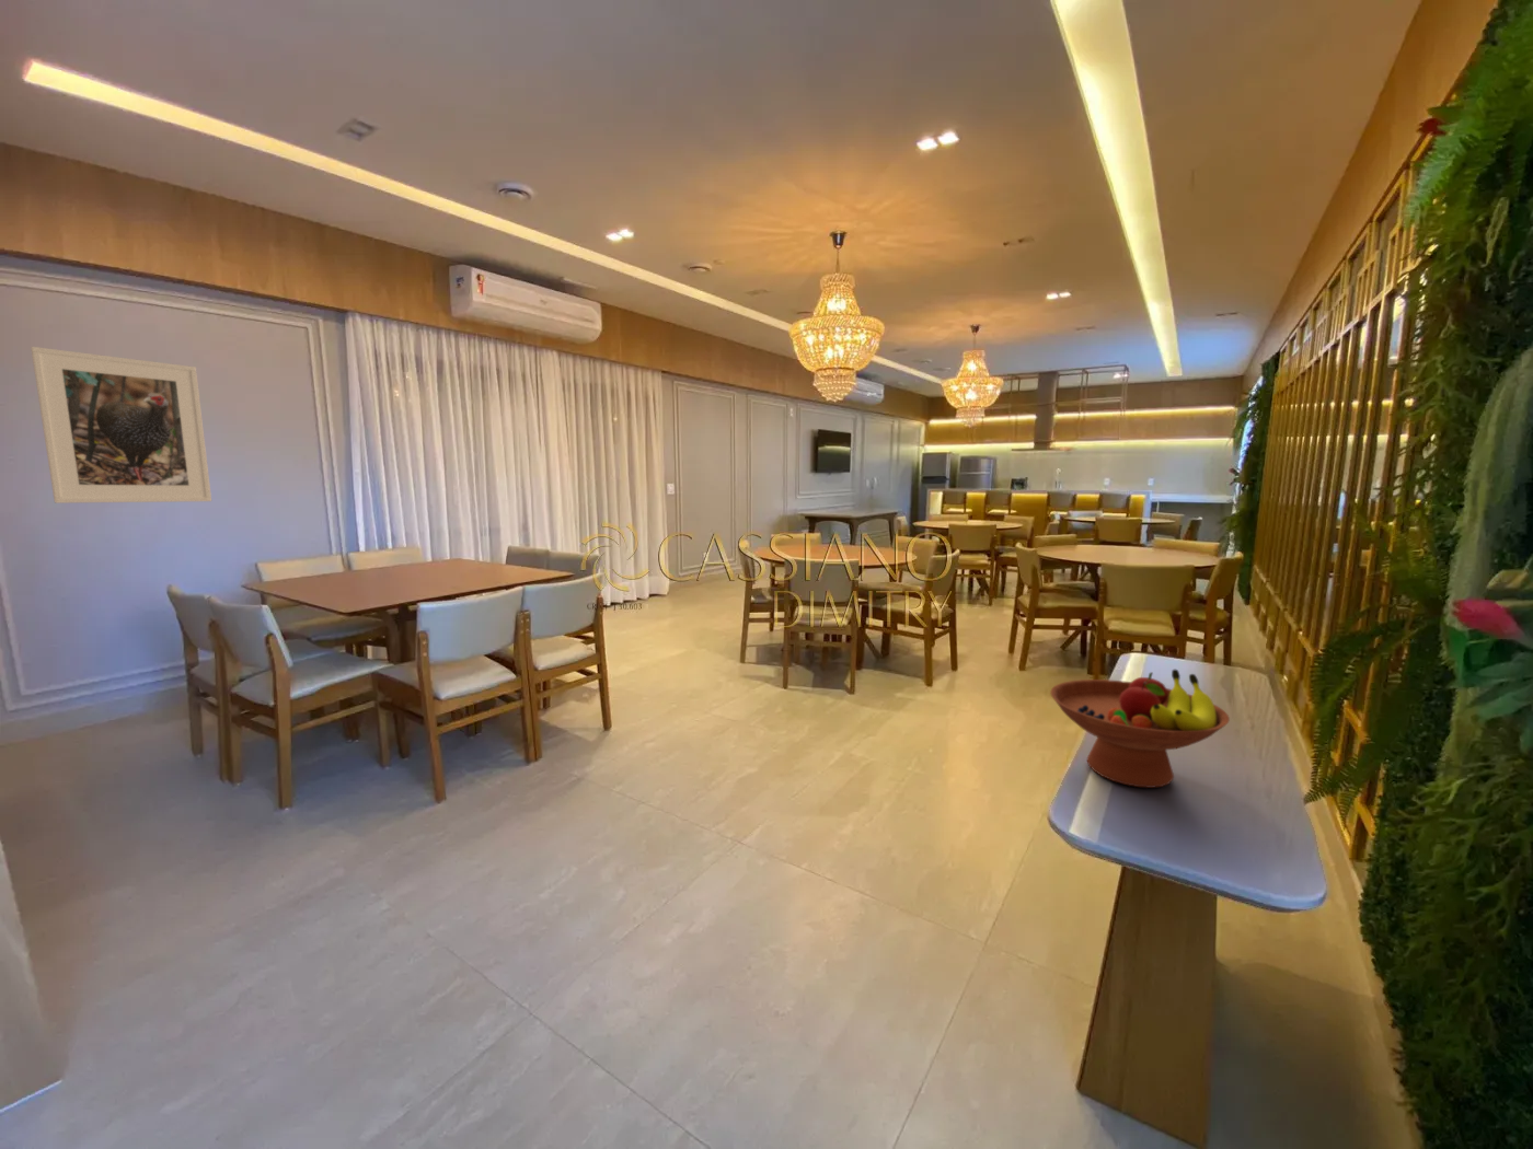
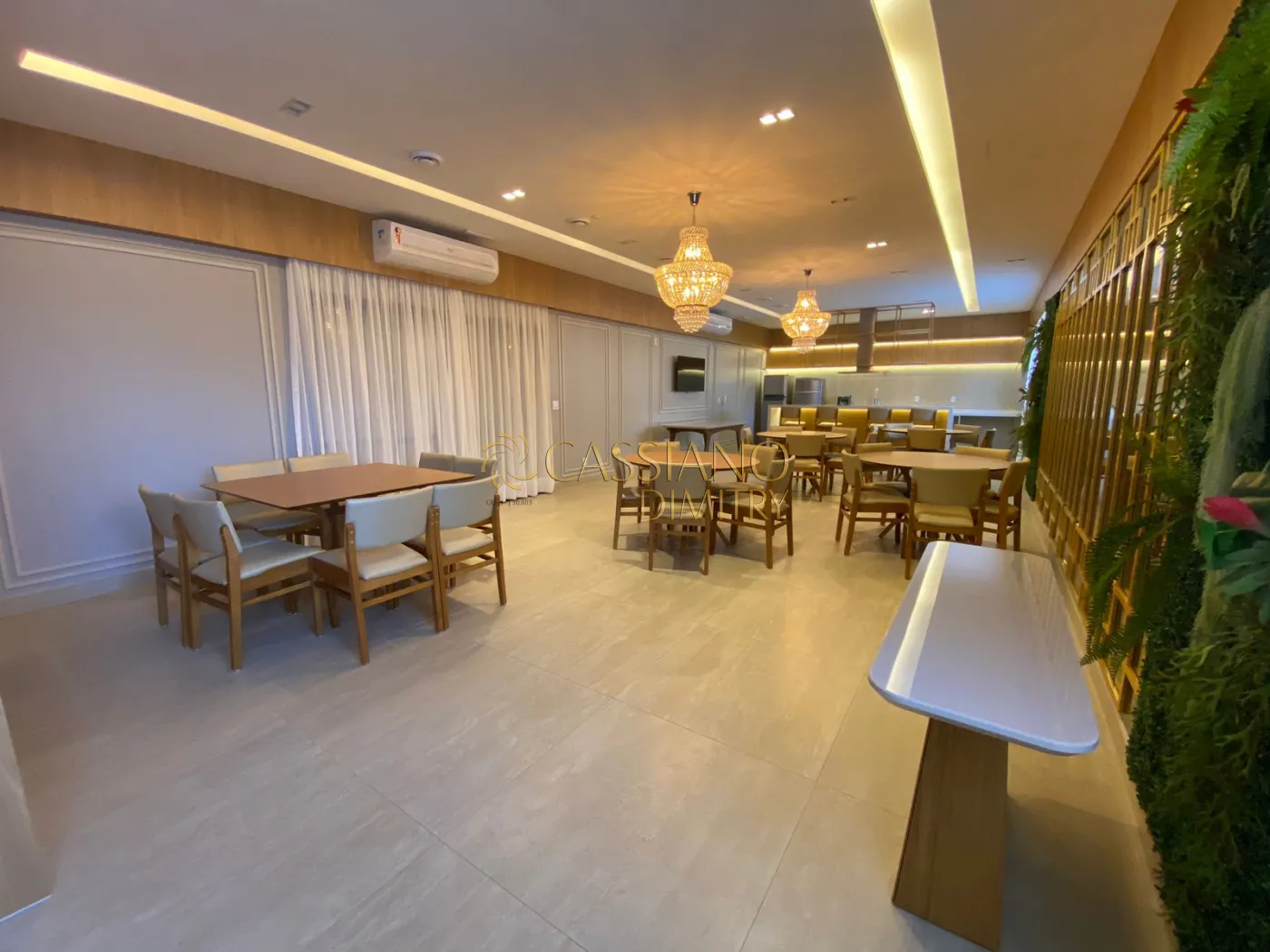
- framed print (129, 430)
- fruit bowl (1132, 723)
